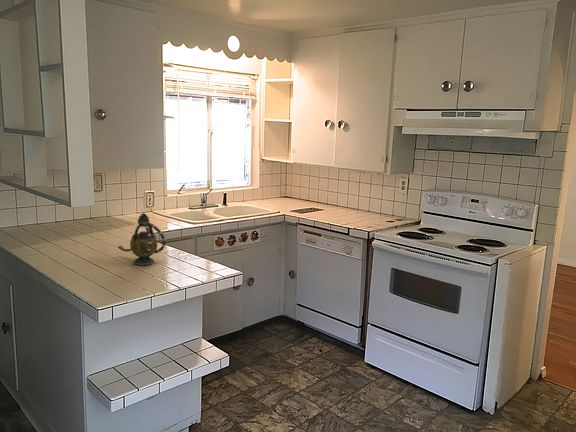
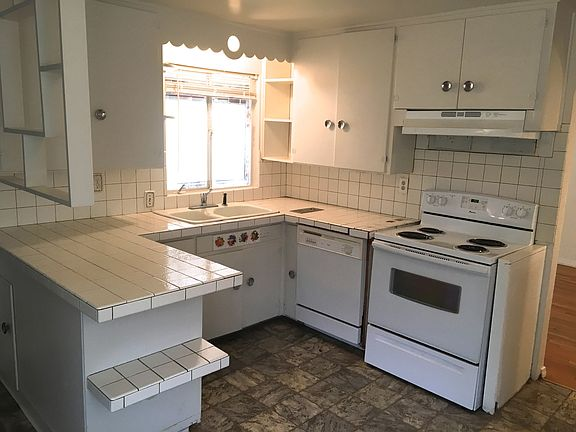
- teapot (138, 236)
